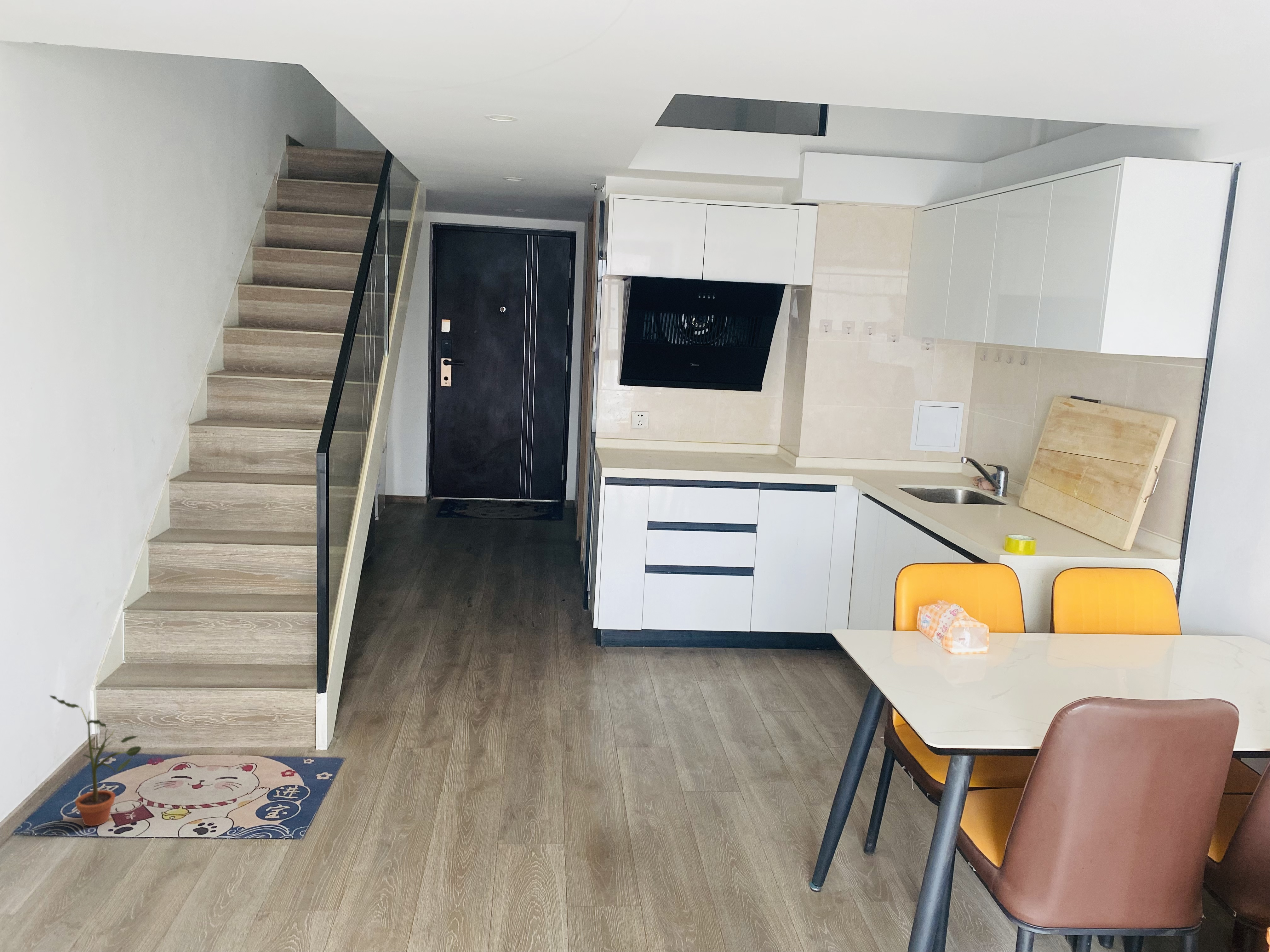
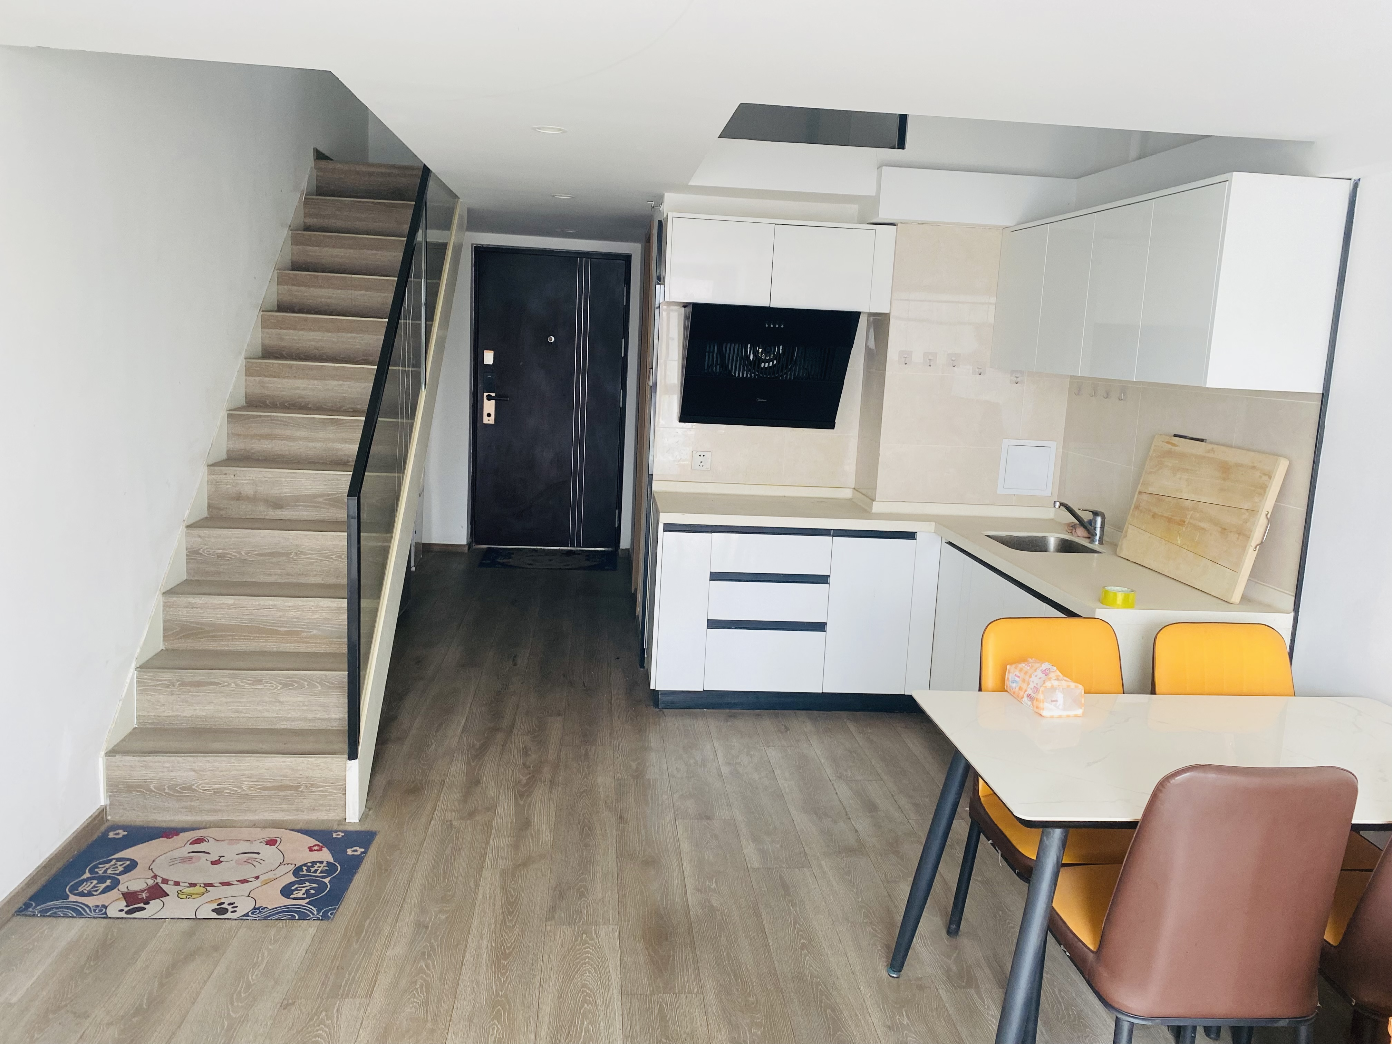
- potted plant (91, 763)
